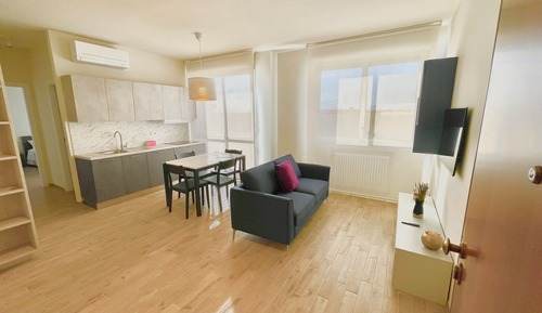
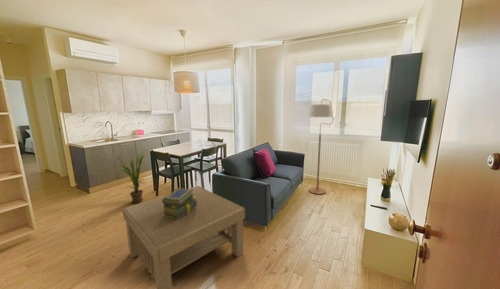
+ stack of books (179, 202)
+ coffee table (184, 231)
+ floor lamp (319, 147)
+ house plant (137, 175)
